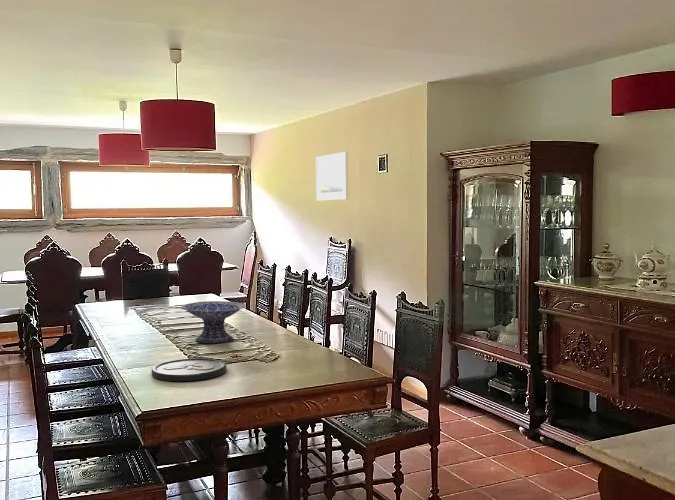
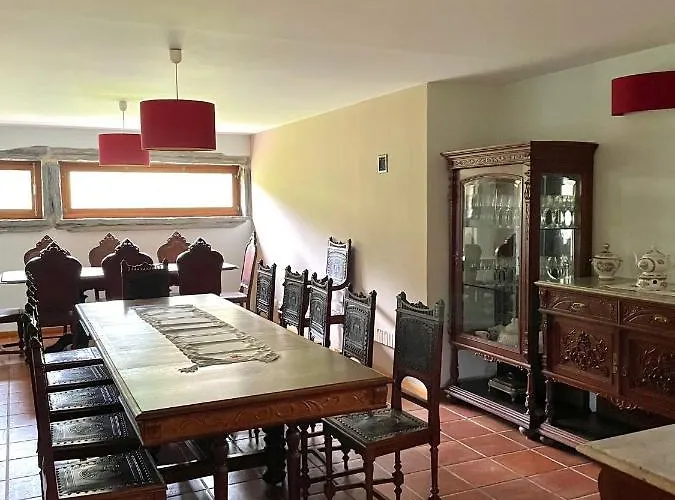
- decorative bowl (214, 322)
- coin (189, 369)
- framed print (331, 177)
